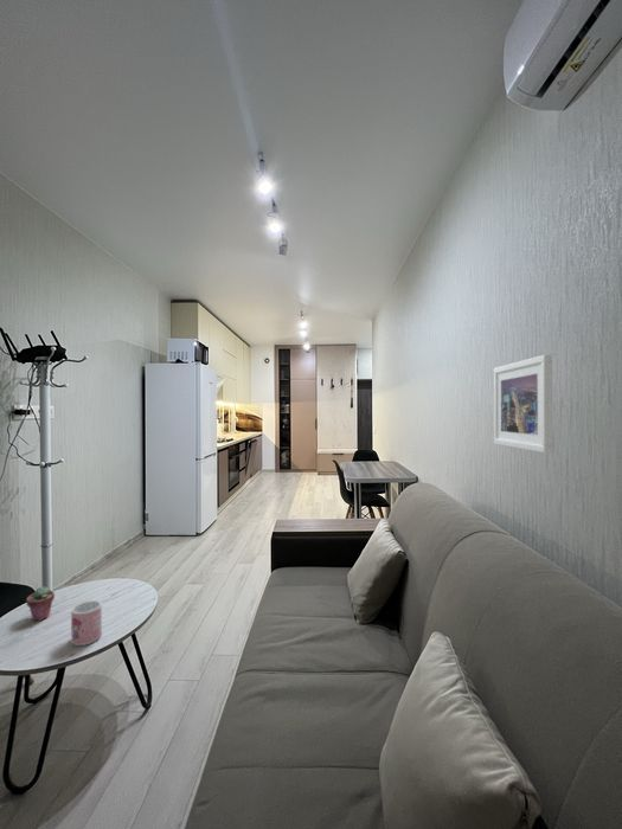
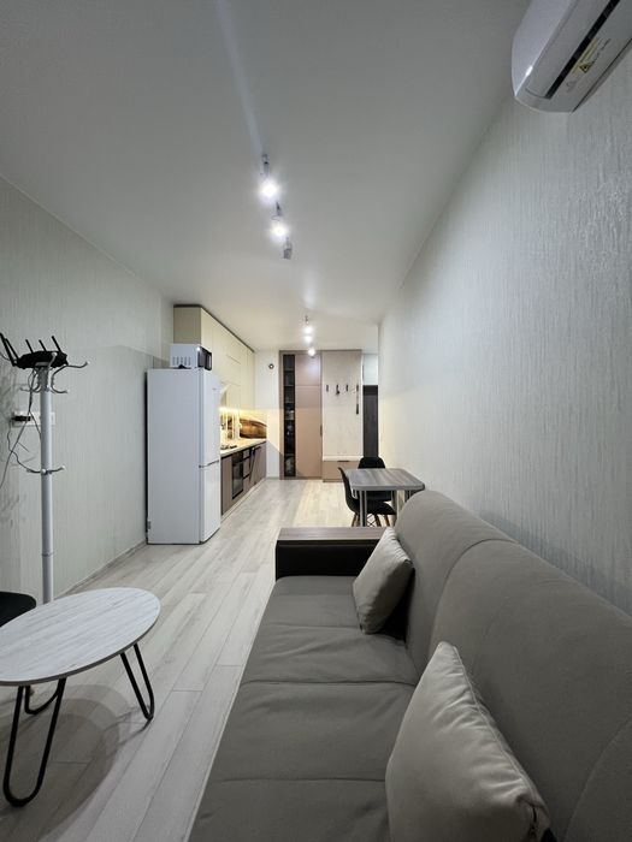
- mug (88, 619)
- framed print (519, 405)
- potted succulent (40, 602)
